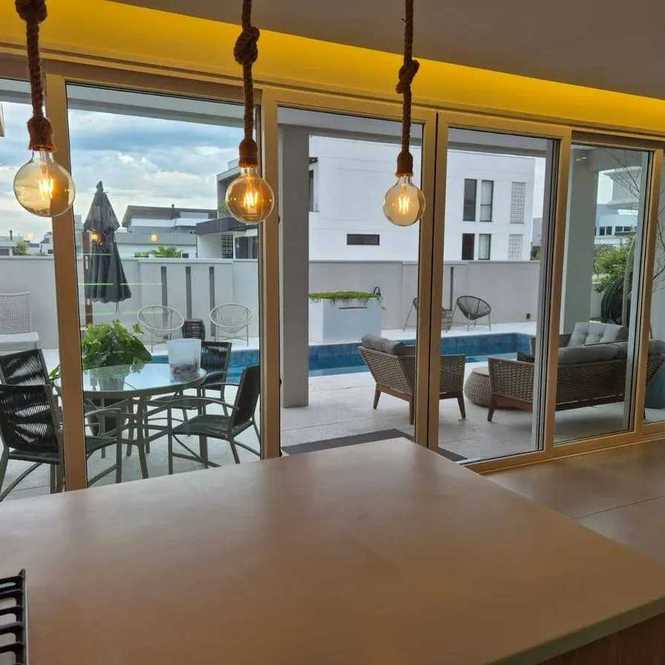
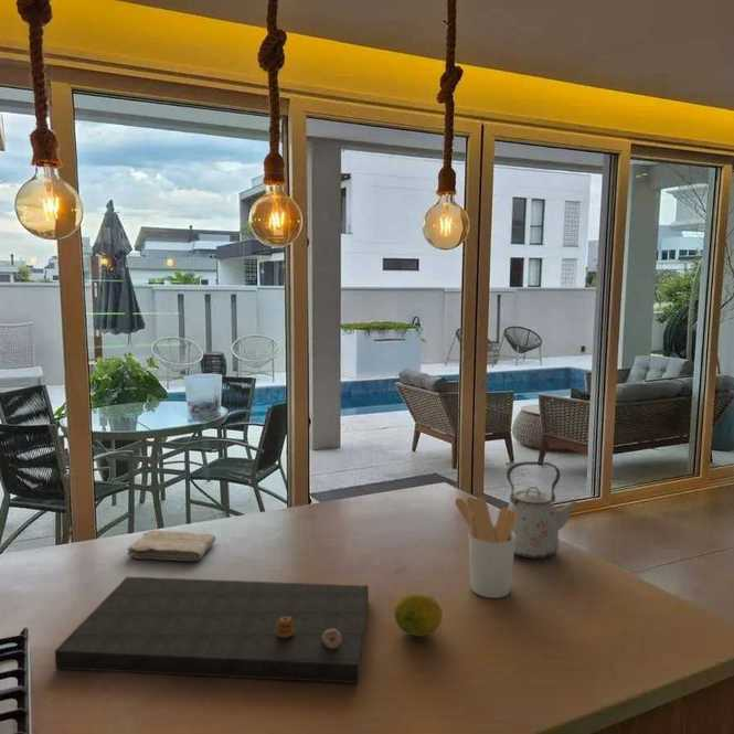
+ fruit (417, 613)
+ cutting board (227, 615)
+ utensil holder (483, 543)
+ washcloth (172, 544)
+ kettle (542, 507)
